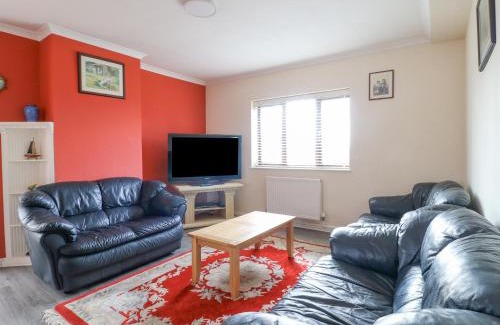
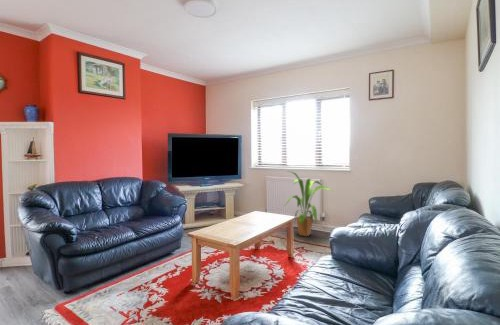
+ house plant (309, 203)
